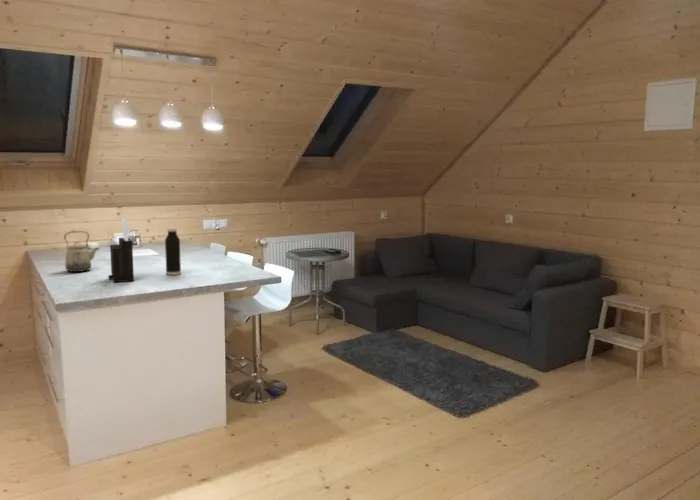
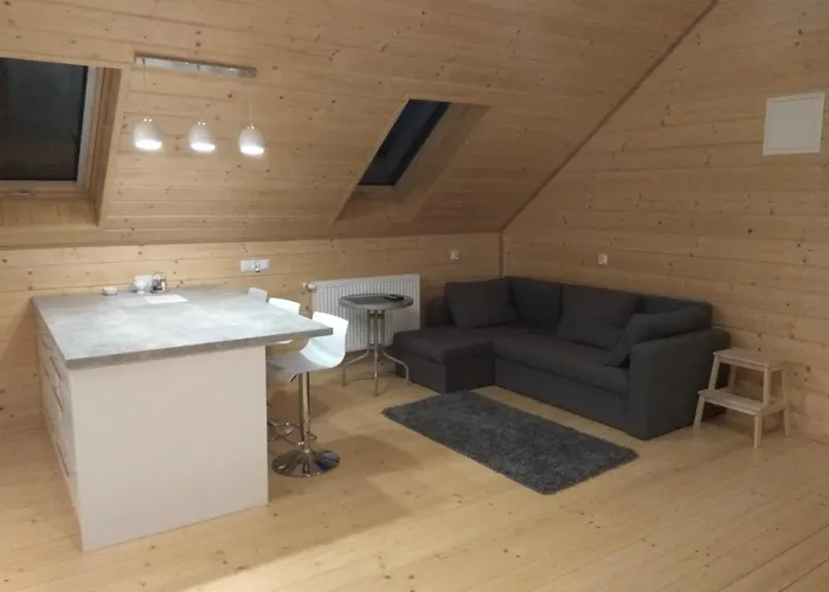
- water bottle (172, 251)
- kettle (82, 250)
- knife block (119, 249)
